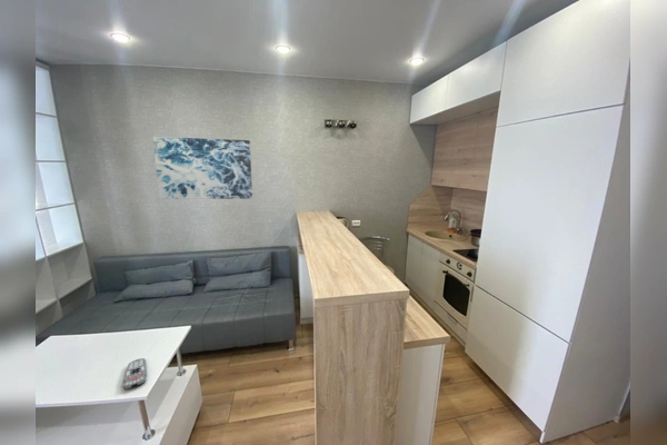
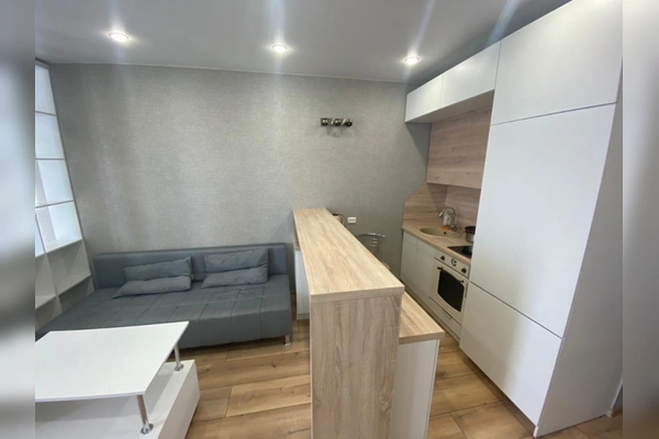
- wall art (205, 169)
- remote control (136, 372)
